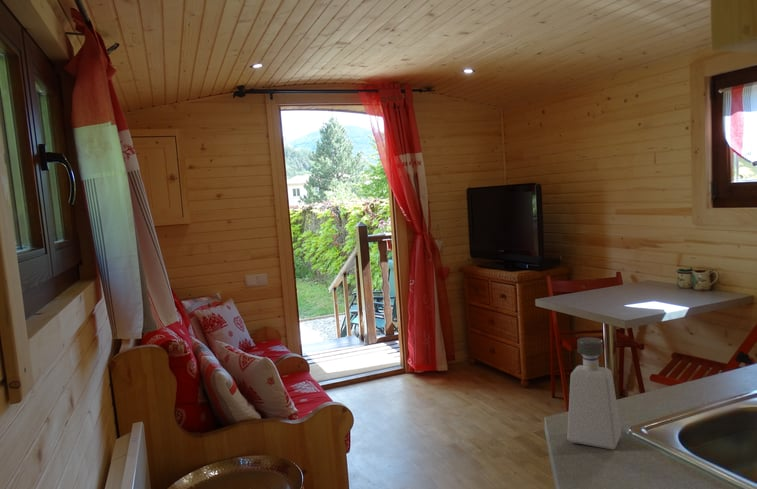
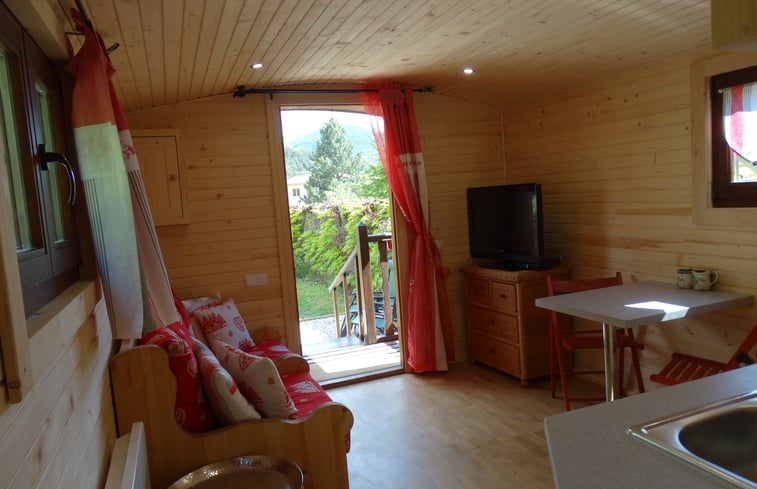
- soap dispenser (592, 390)
